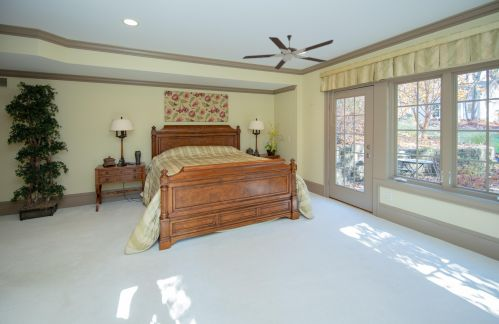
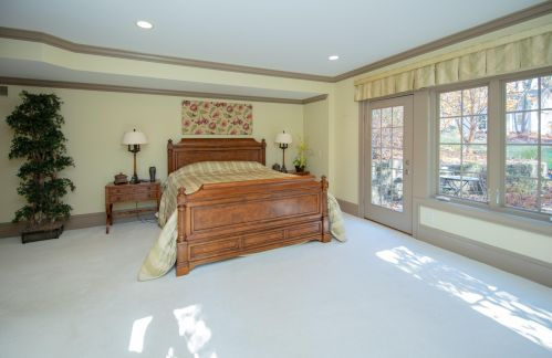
- ceiling fan (285, 48)
